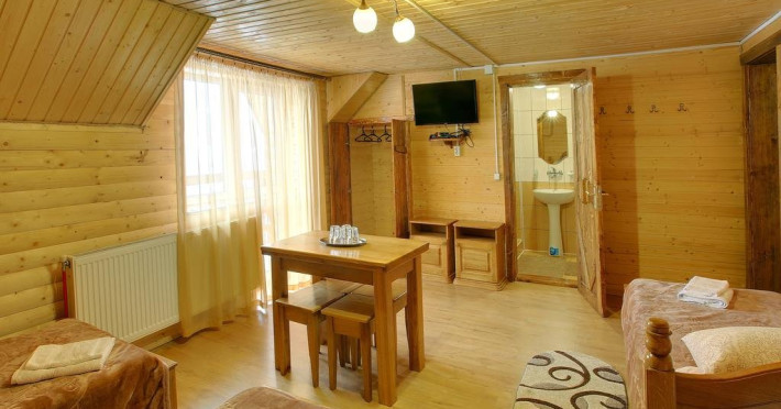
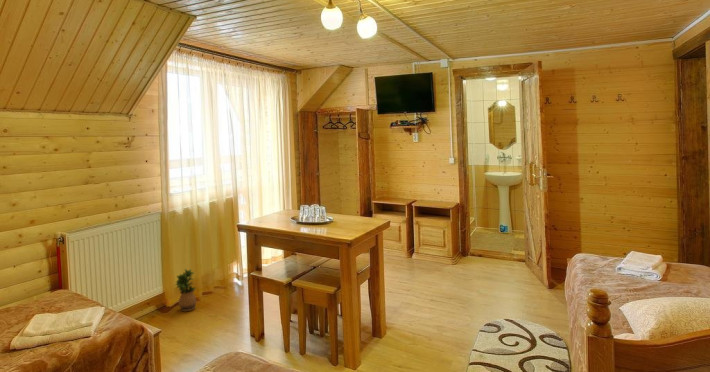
+ potted plant (184, 289)
